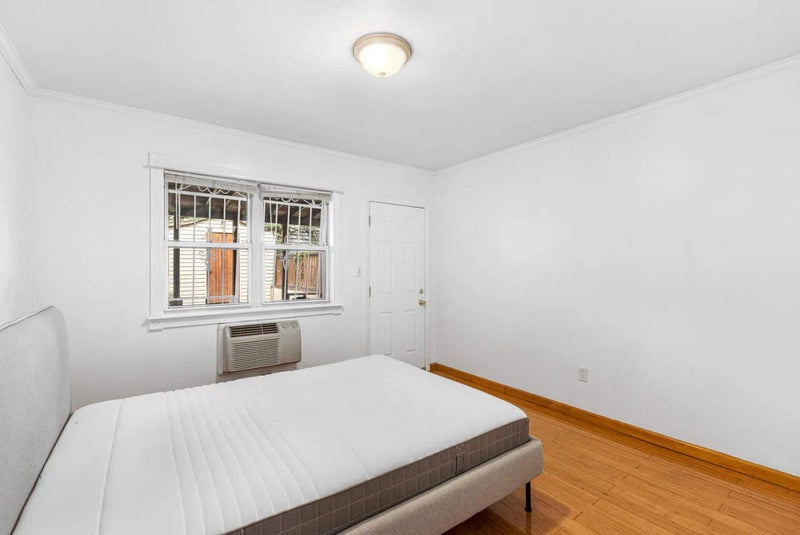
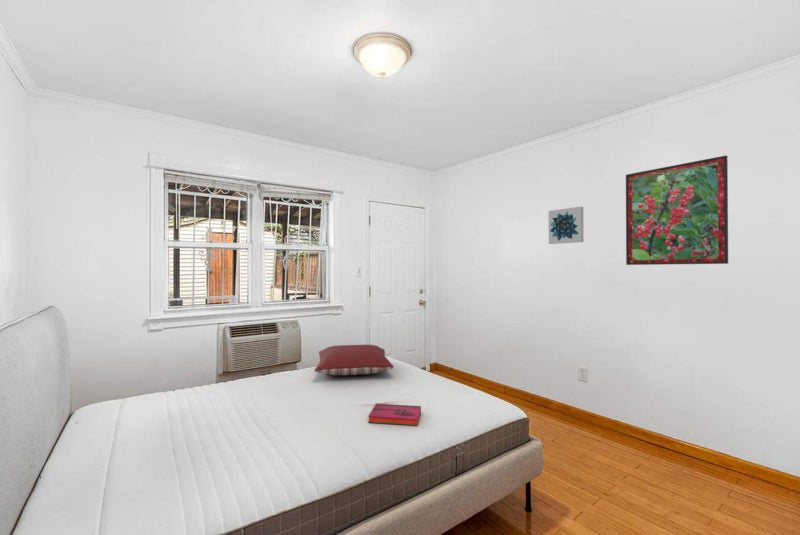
+ pillow (353, 359)
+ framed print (672, 215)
+ wall art (565, 226)
+ hardback book (395, 413)
